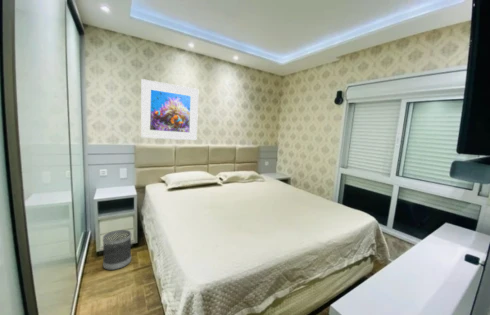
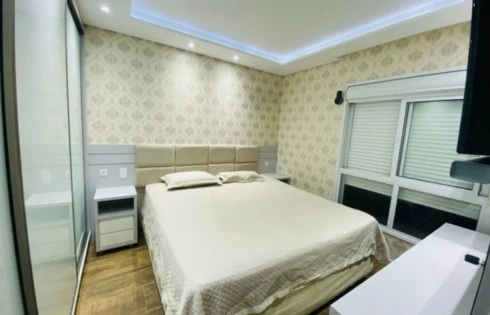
- wastebasket (117, 248)
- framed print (171, 112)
